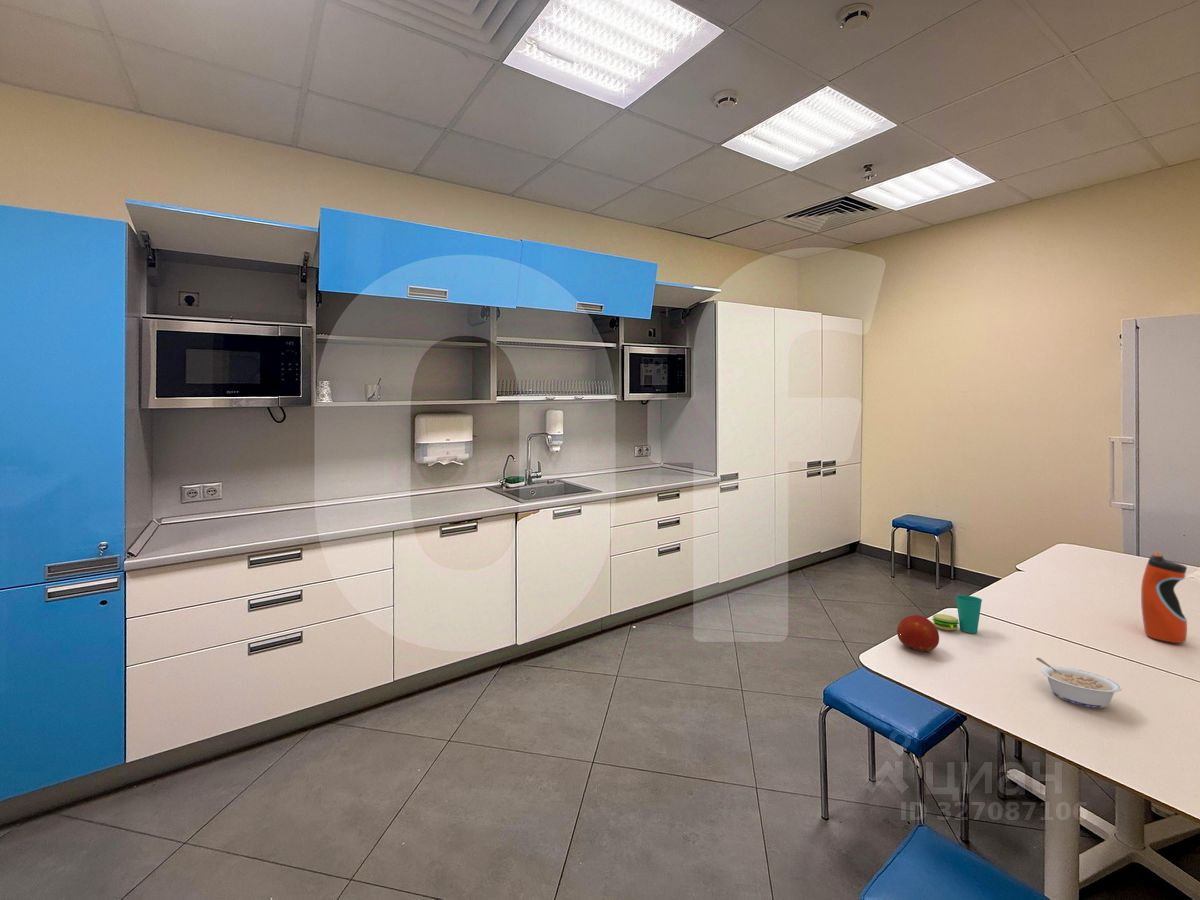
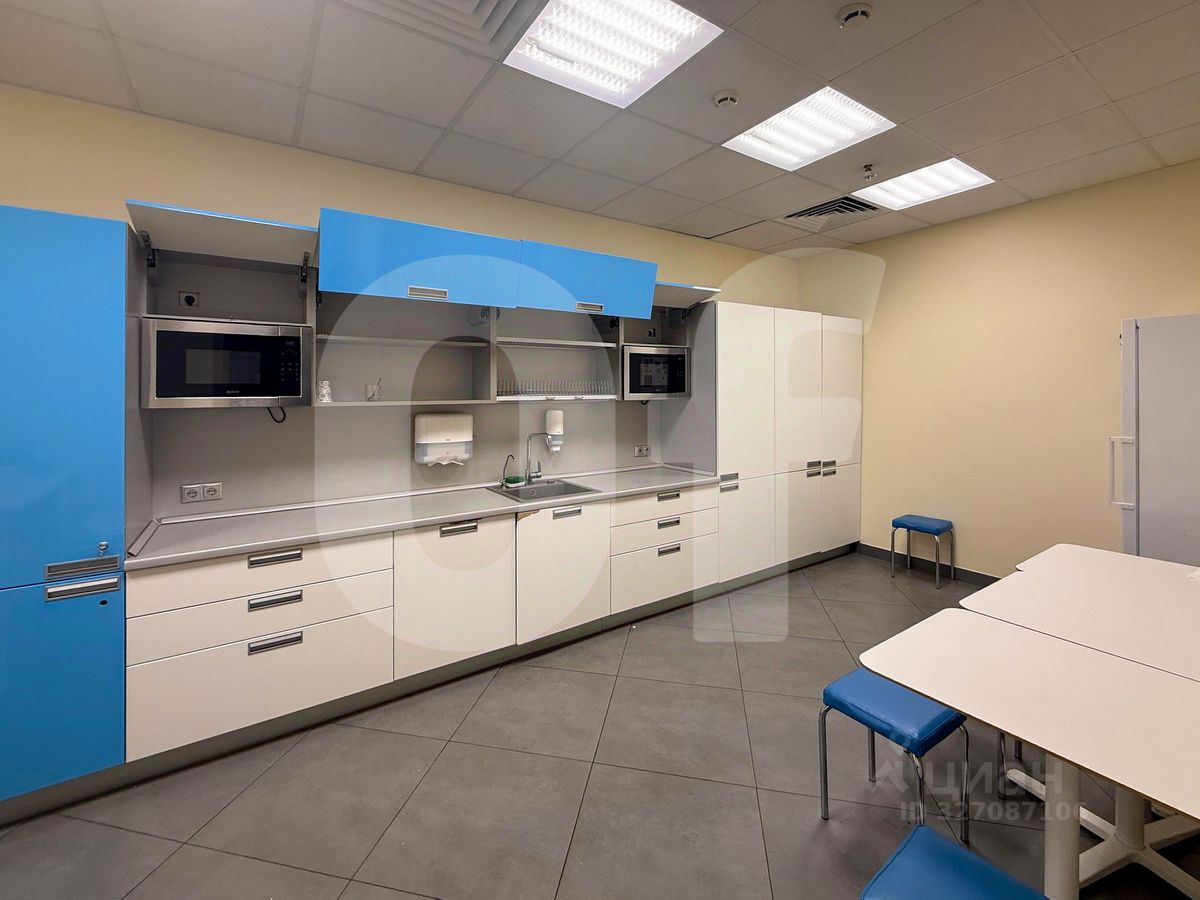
- fruit (917, 632)
- legume (1076, 685)
- water bottle (1163, 595)
- cup (958, 613)
